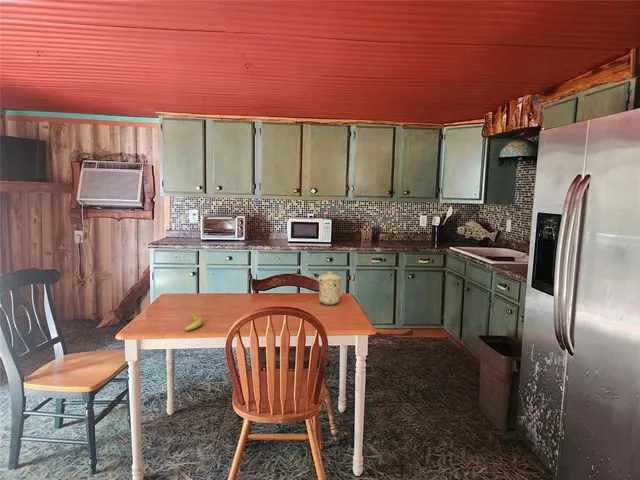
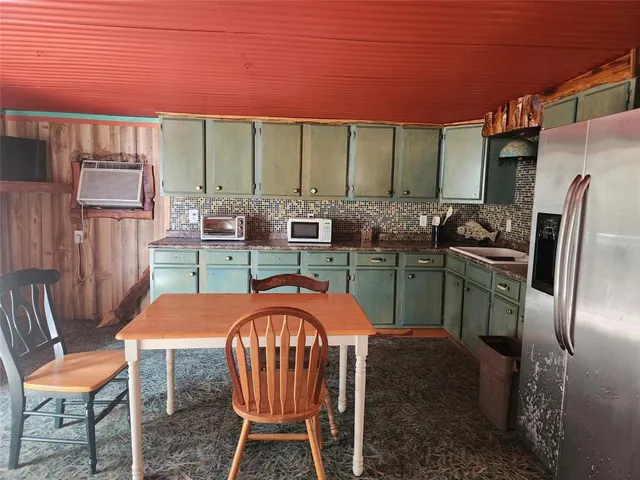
- mug (330, 287)
- banana (194, 321)
